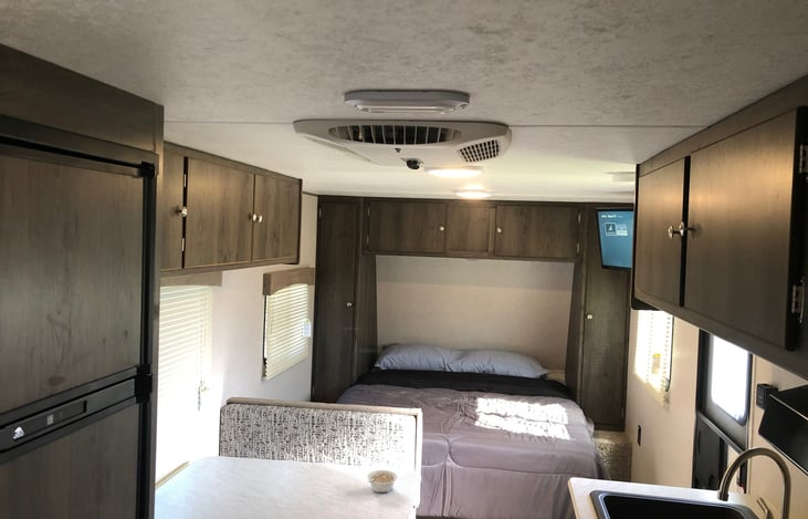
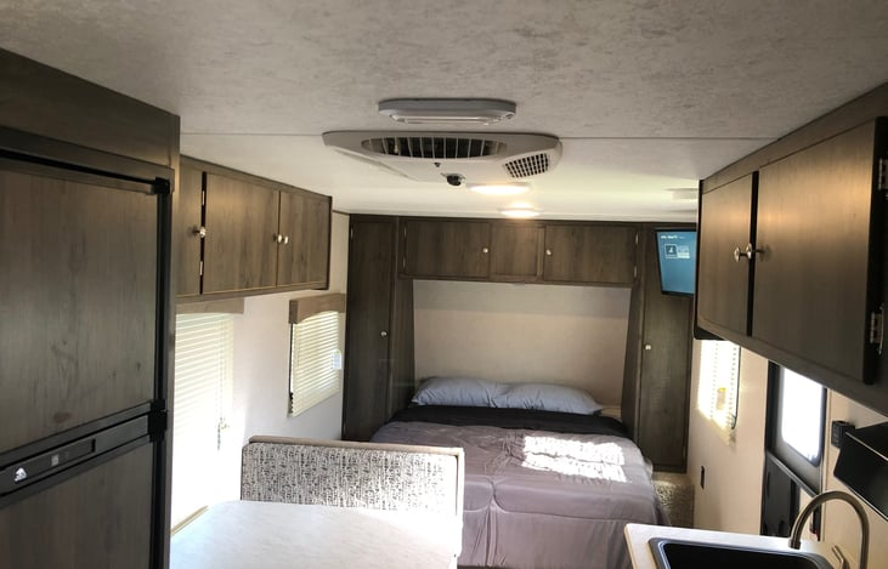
- legume (381, 481)
